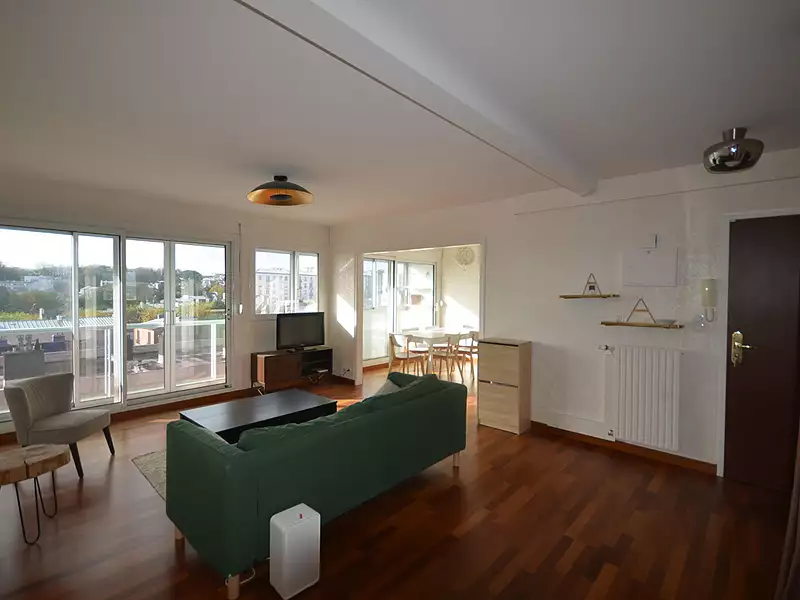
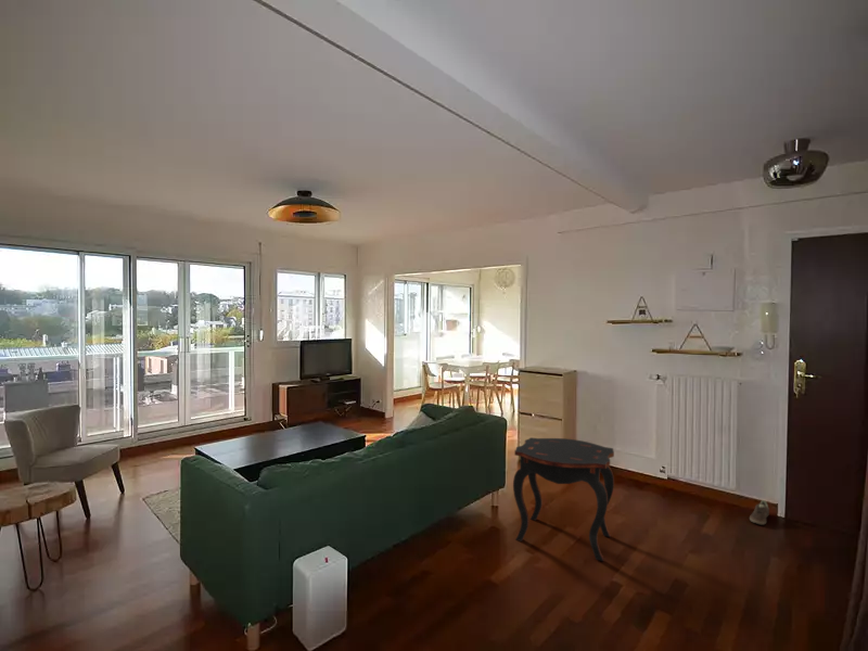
+ sneaker (758, 511)
+ side table (563, 483)
